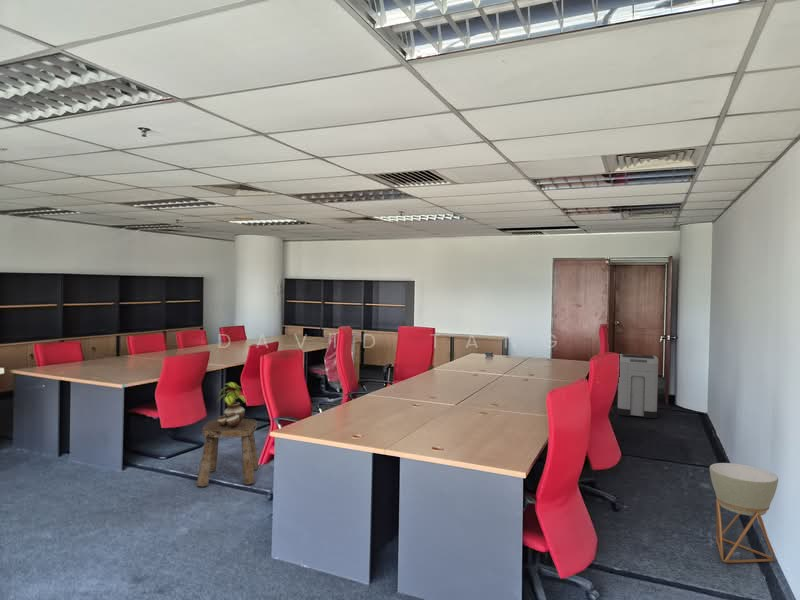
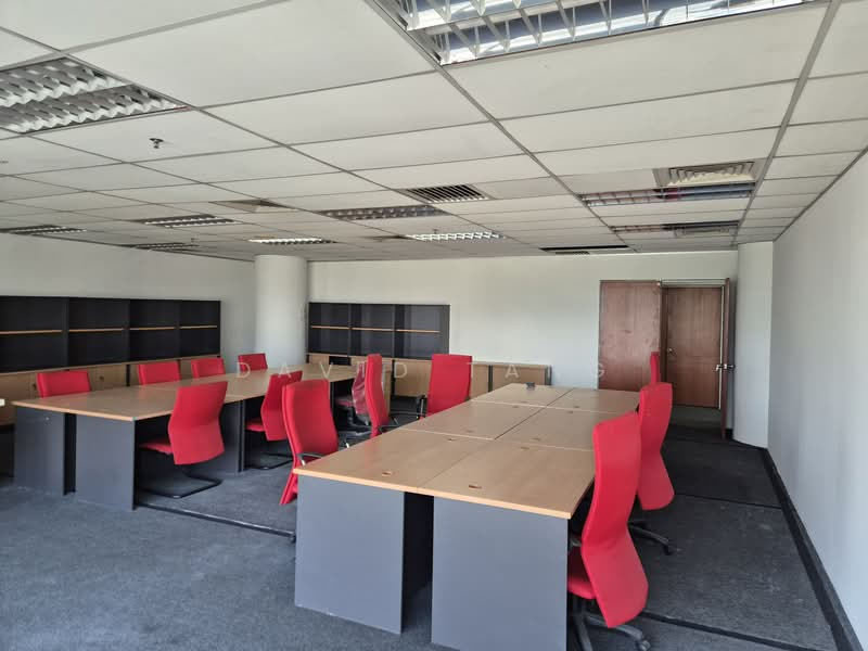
- stool (217, 450)
- trash can (637, 384)
- potted plant (230, 403)
- planter (741, 513)
